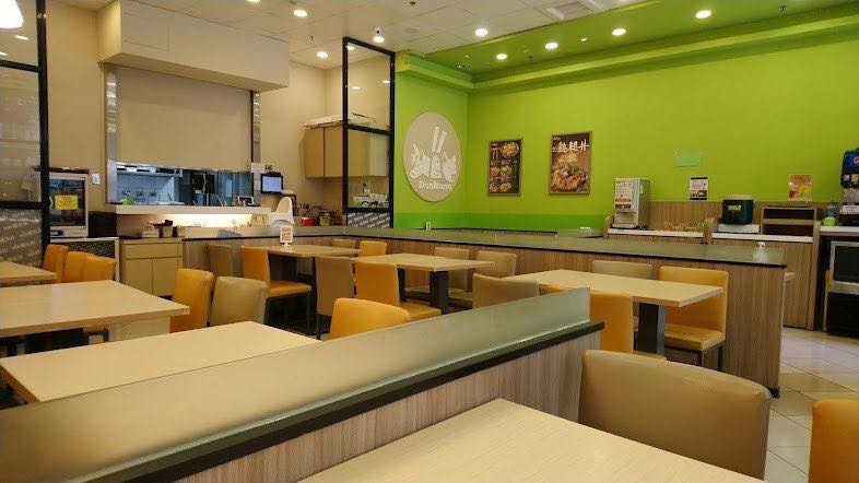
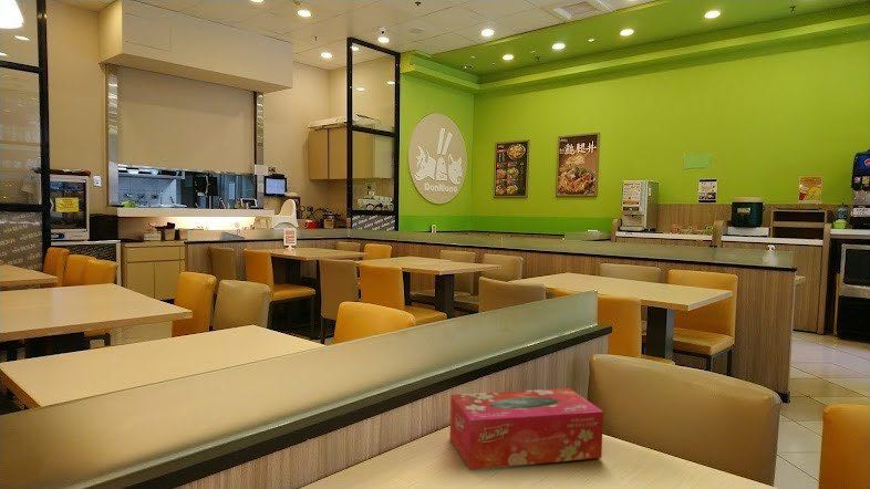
+ tissue box (524, 425)
